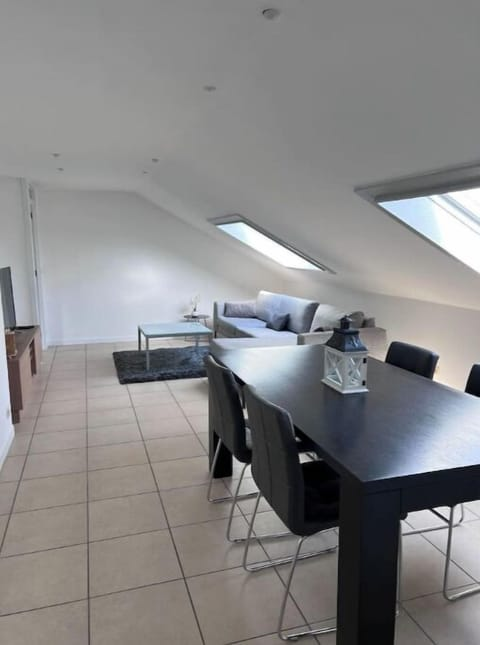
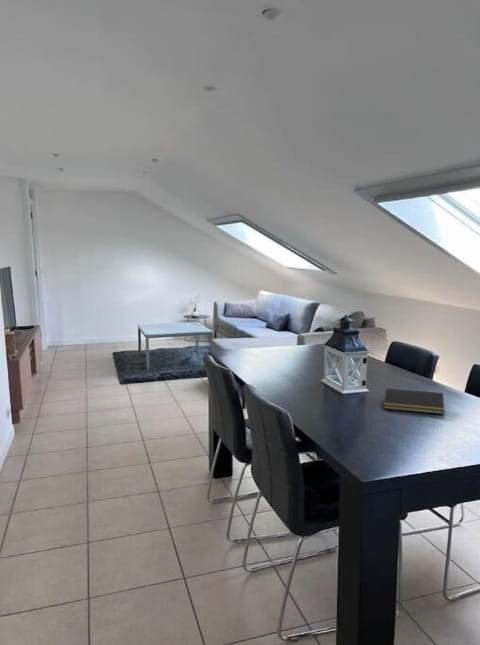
+ notepad (413, 400)
